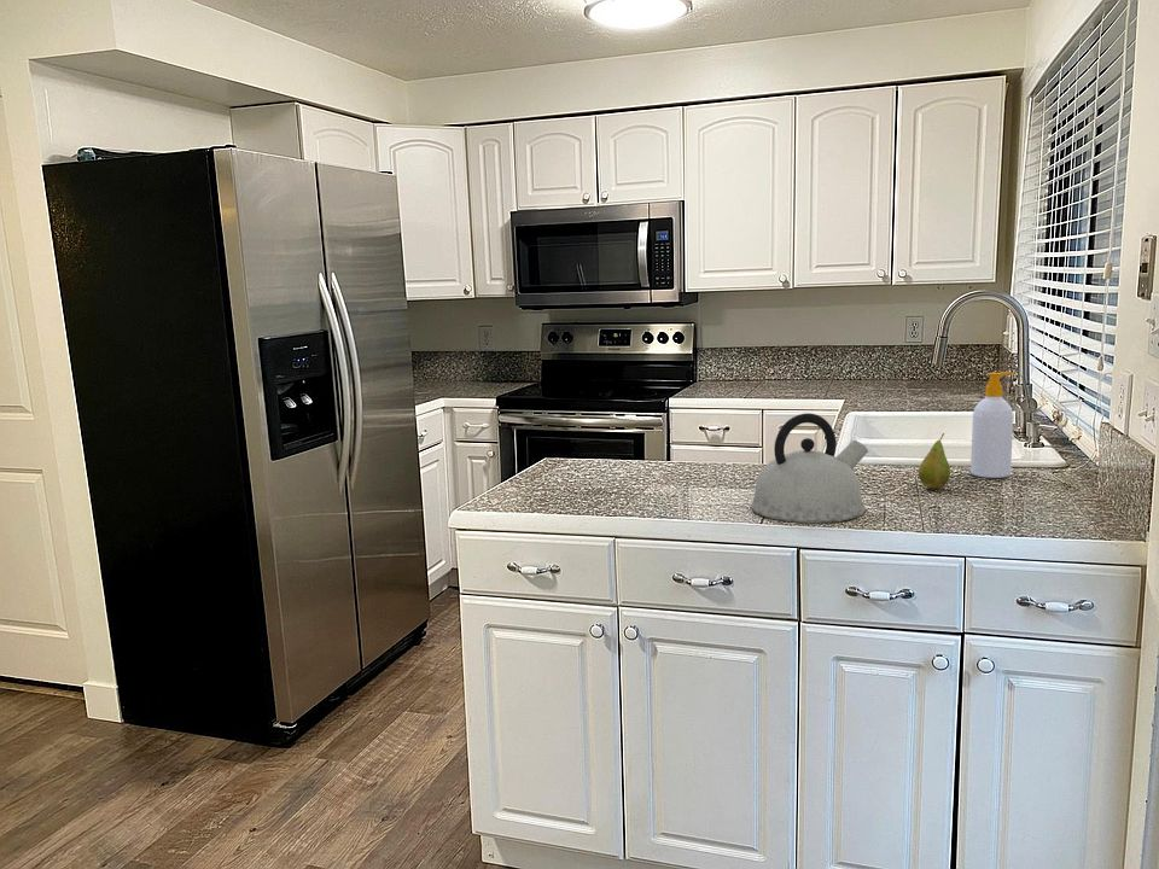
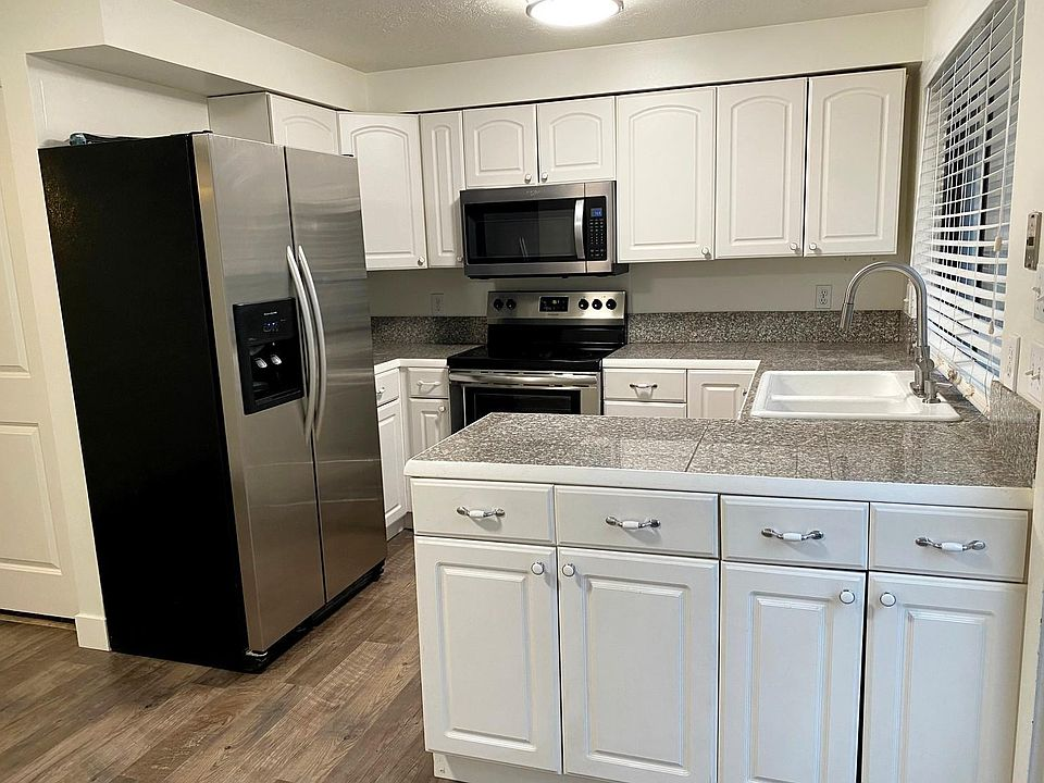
- soap bottle (994, 424)
- kettle (811, 460)
- fruit (934, 461)
